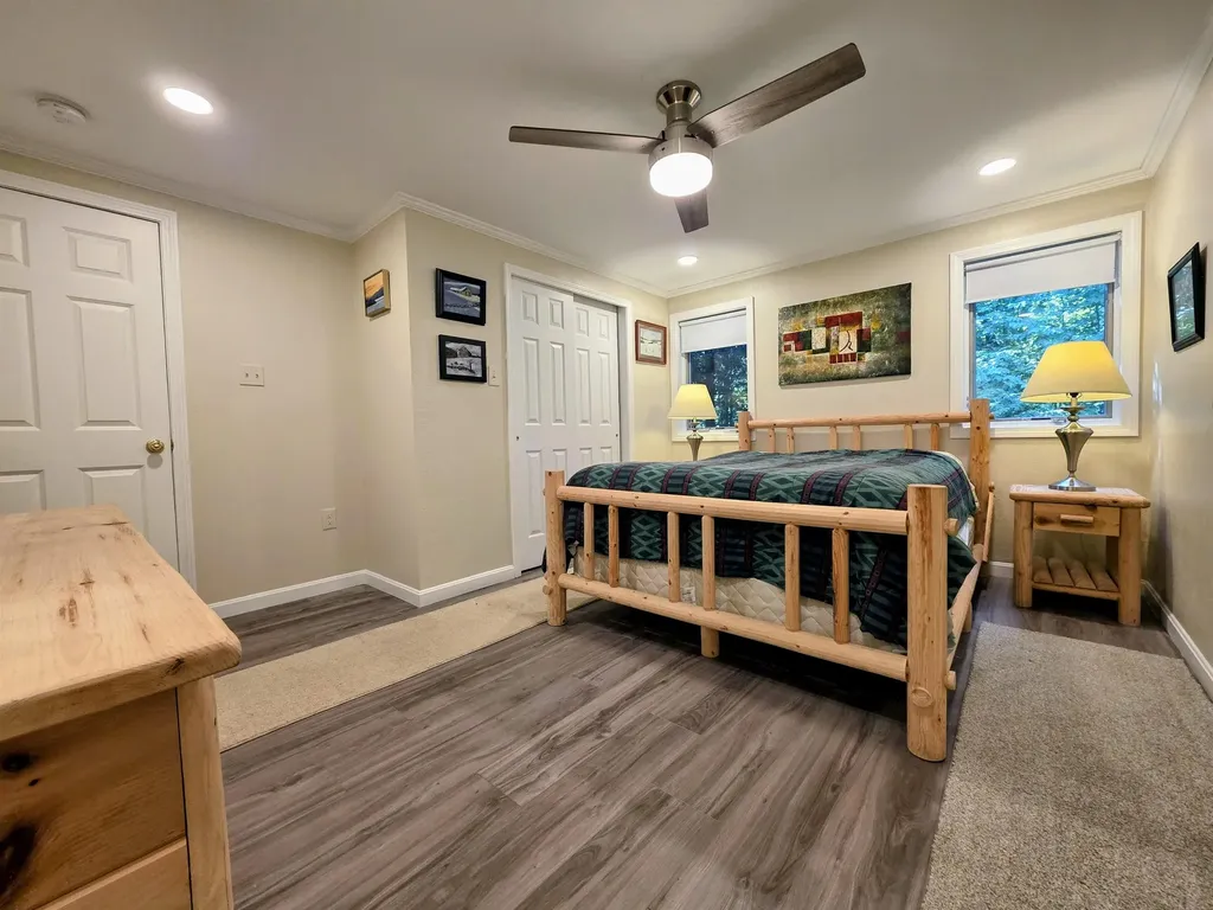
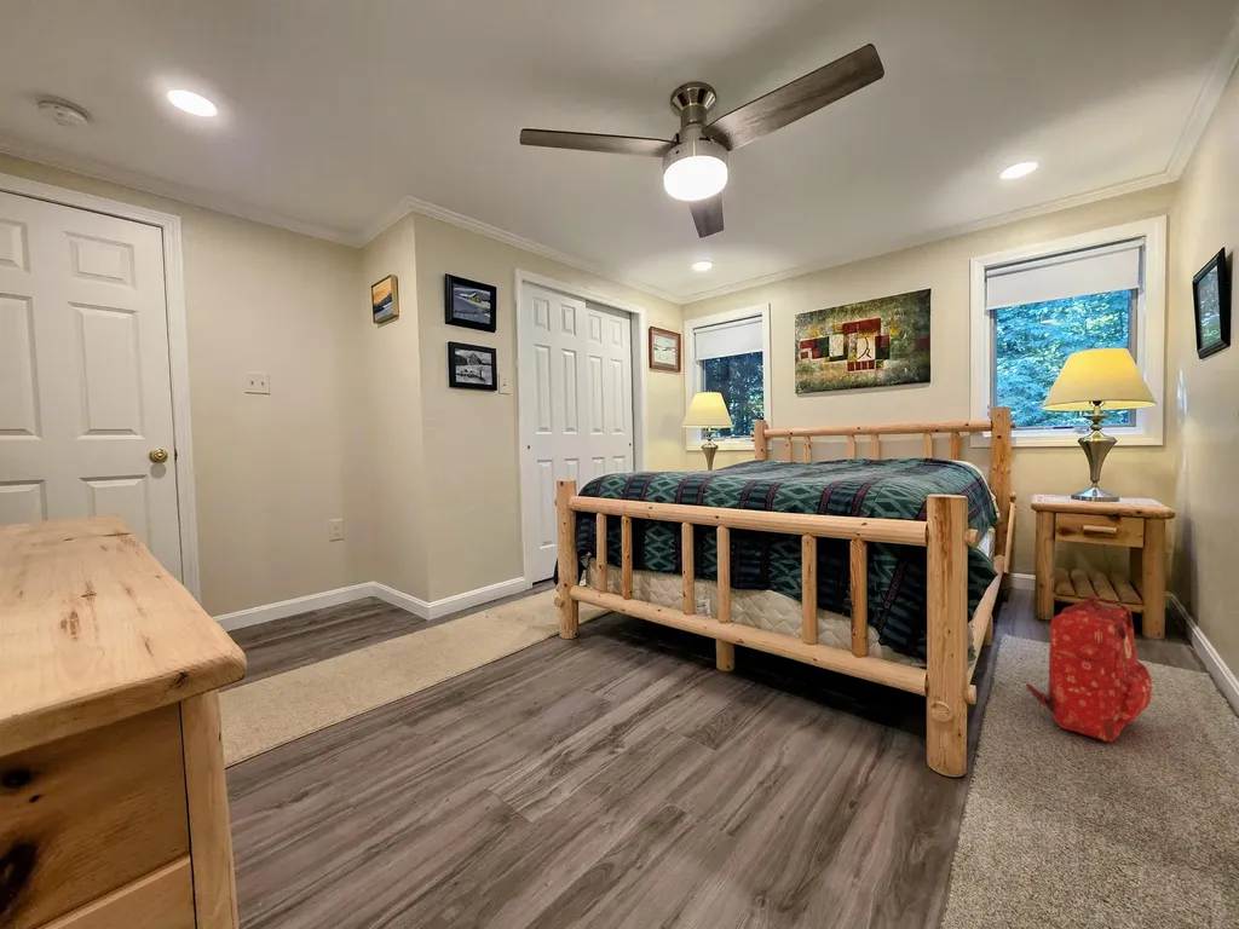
+ backpack (1080, 657)
